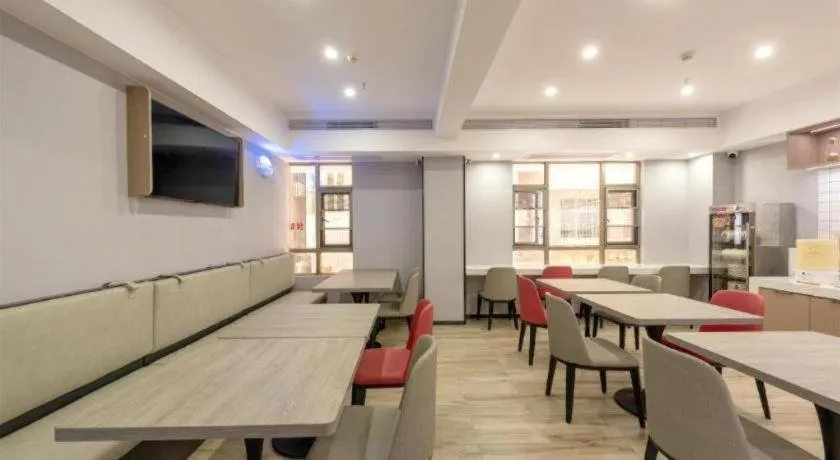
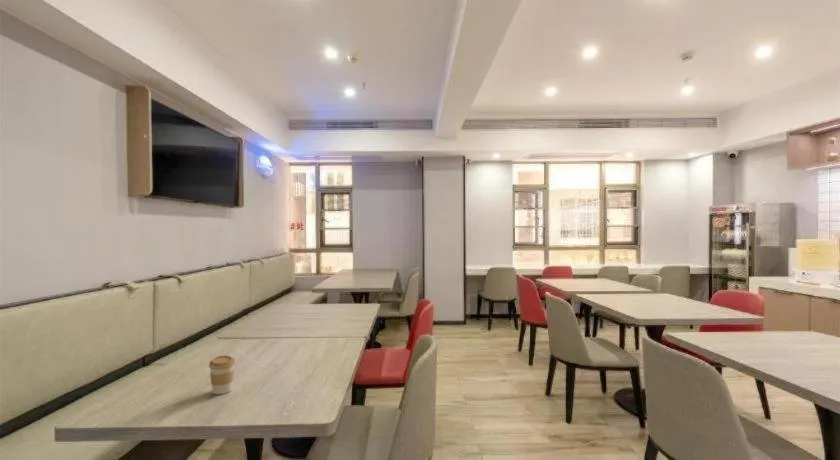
+ coffee cup (222, 374)
